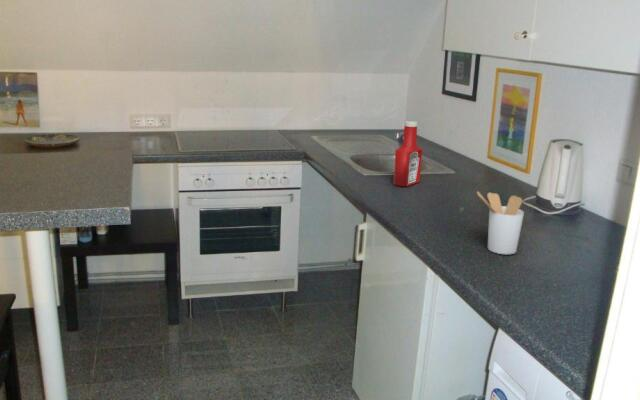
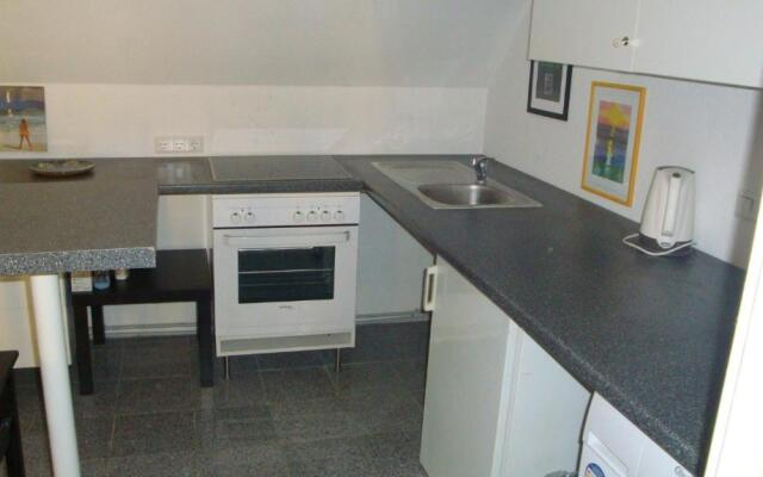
- soap bottle (408, 152)
- utensil holder (497, 220)
